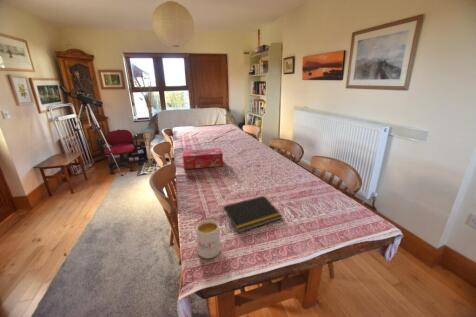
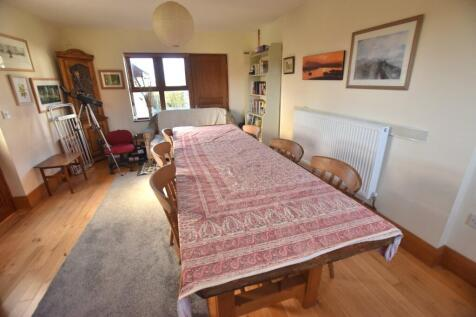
- tissue box (203, 158)
- notepad (252, 212)
- mug (212, 237)
